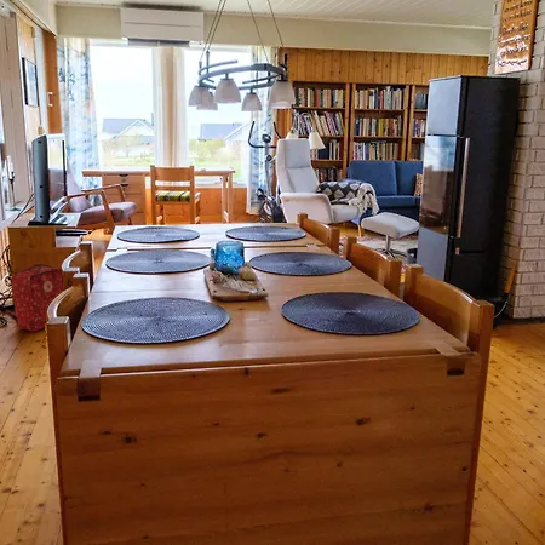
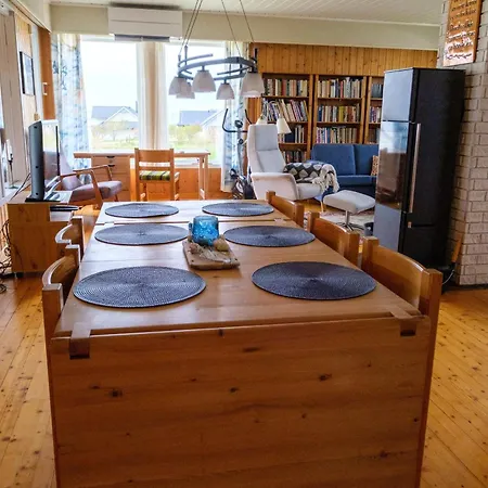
- backpack (35, 293)
